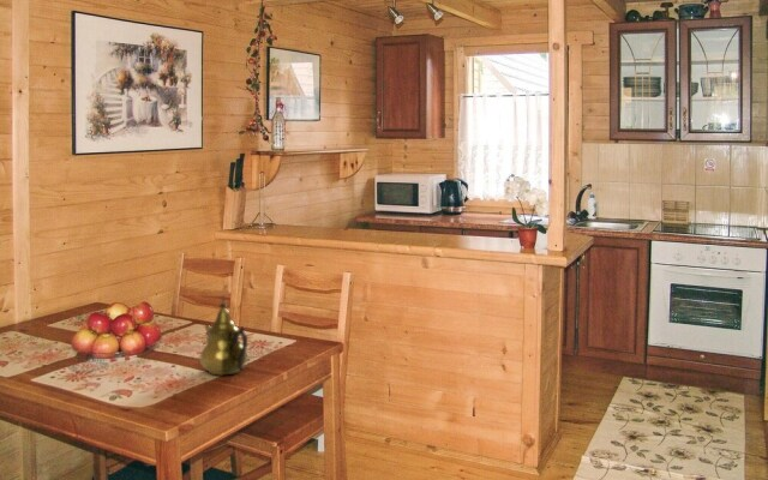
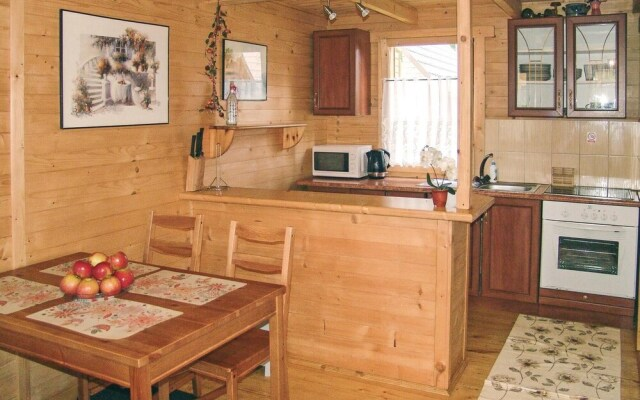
- teapot (224, 334)
